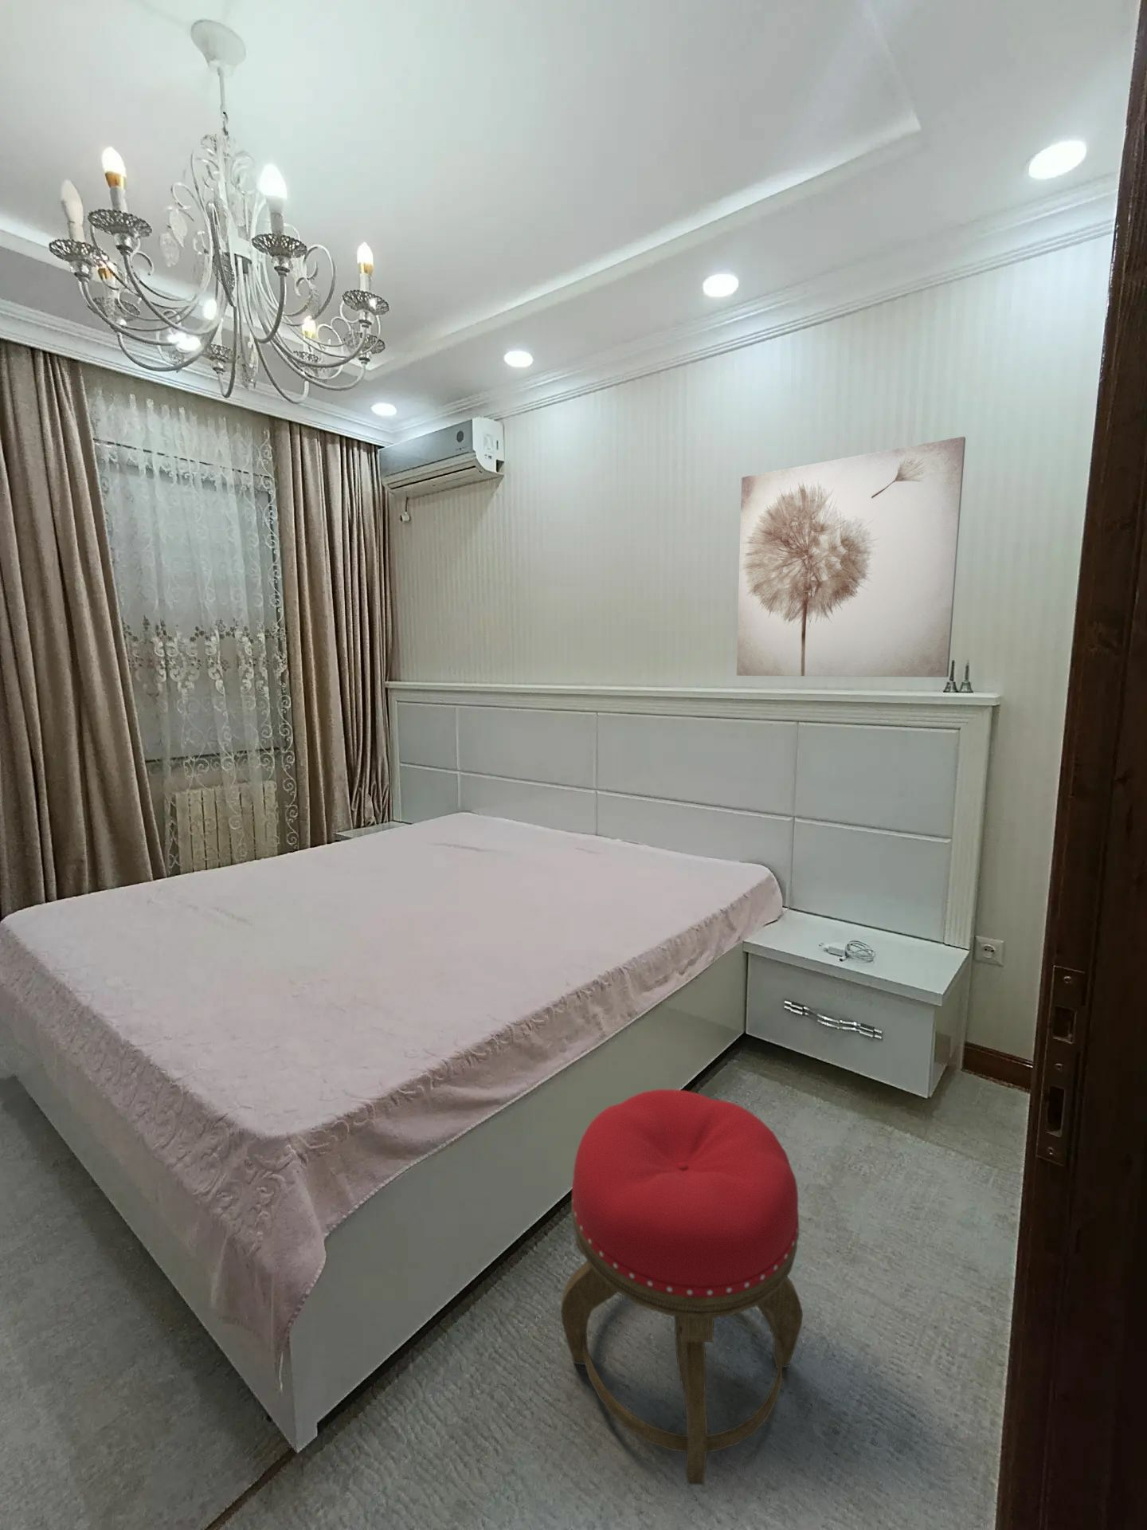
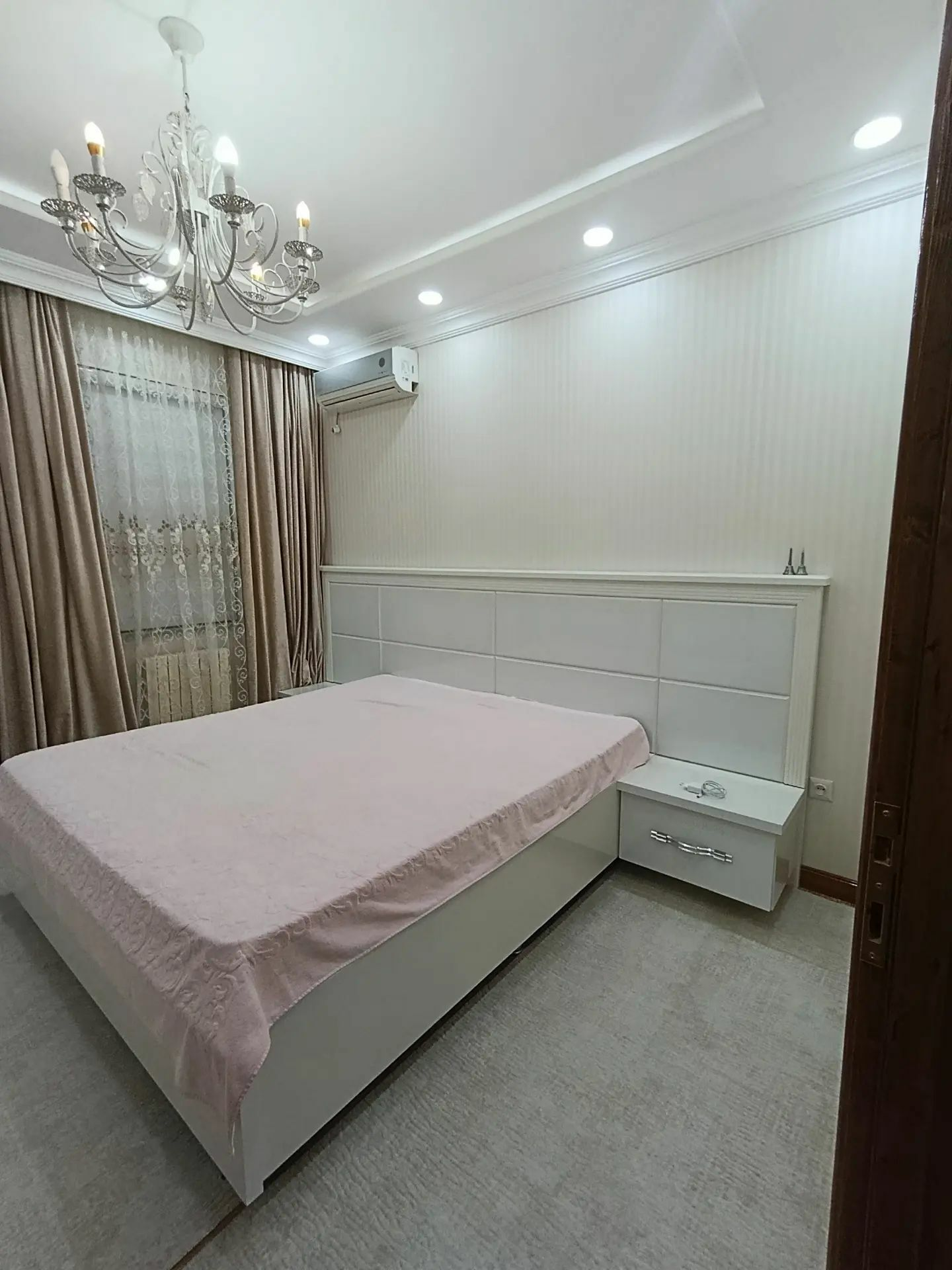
- wall art (837, 570)
- stool (681, 1254)
